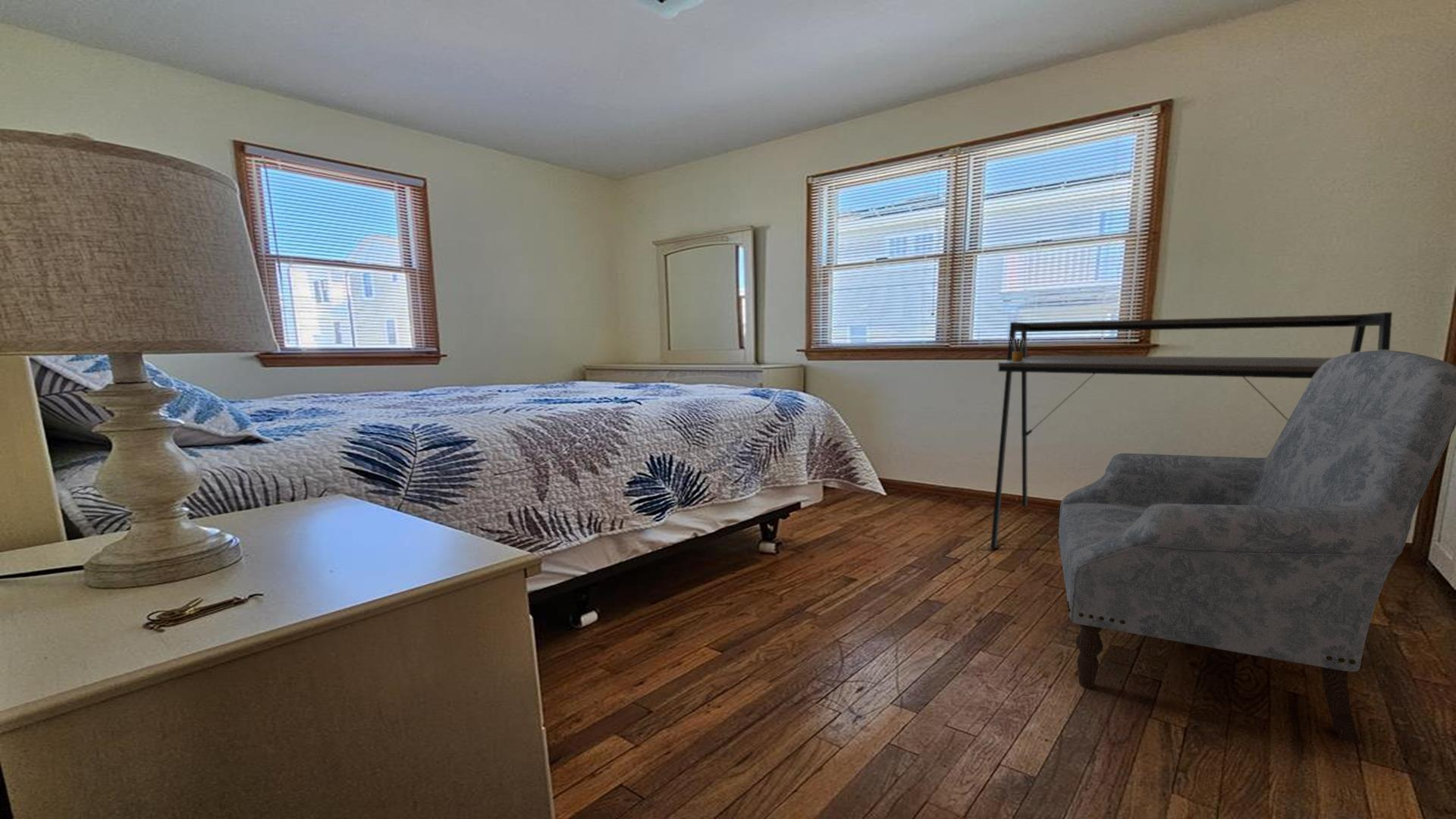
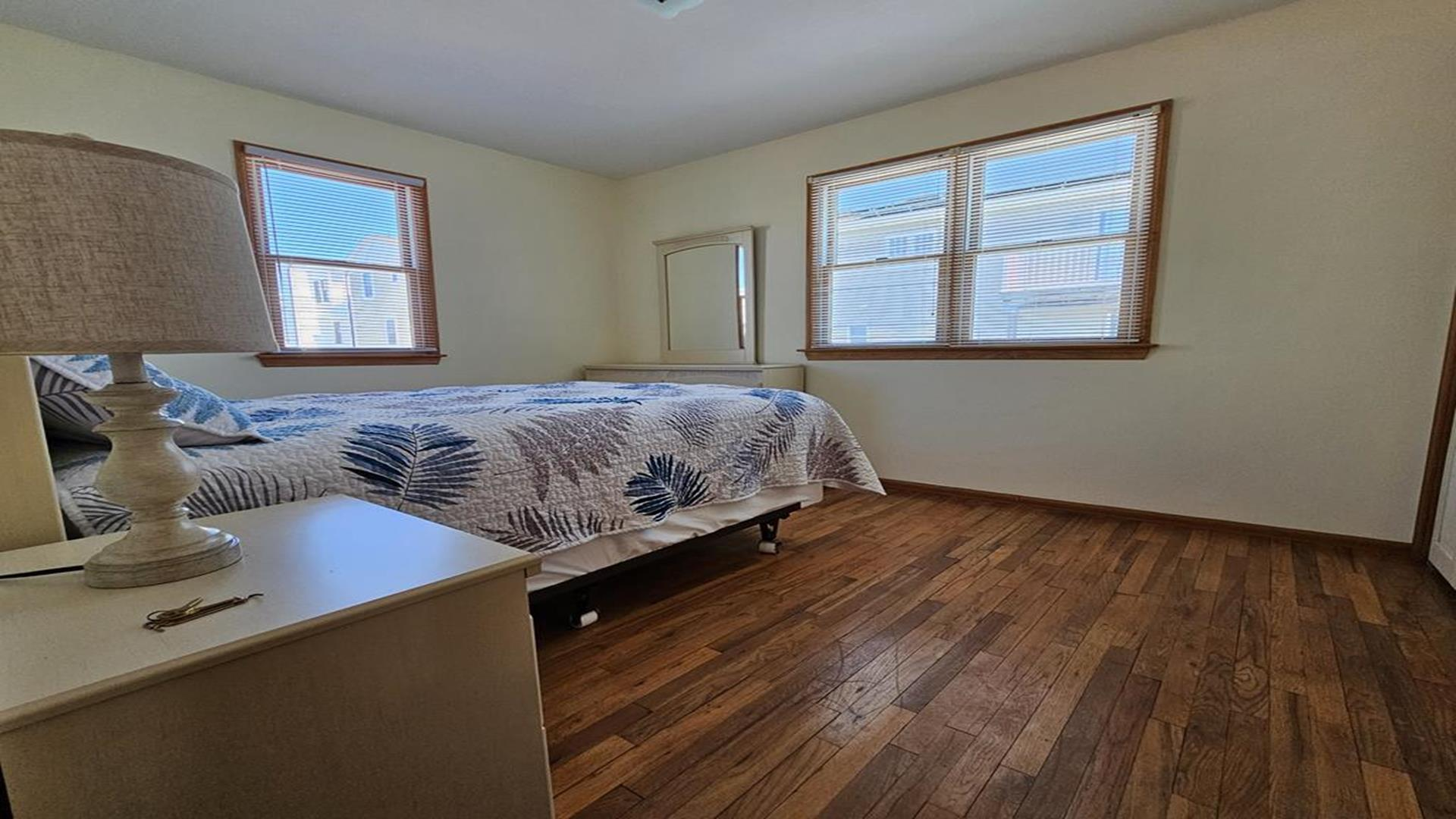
- armchair (1213, 509)
- pencil box (1017, 348)
- desk (1160, 375)
